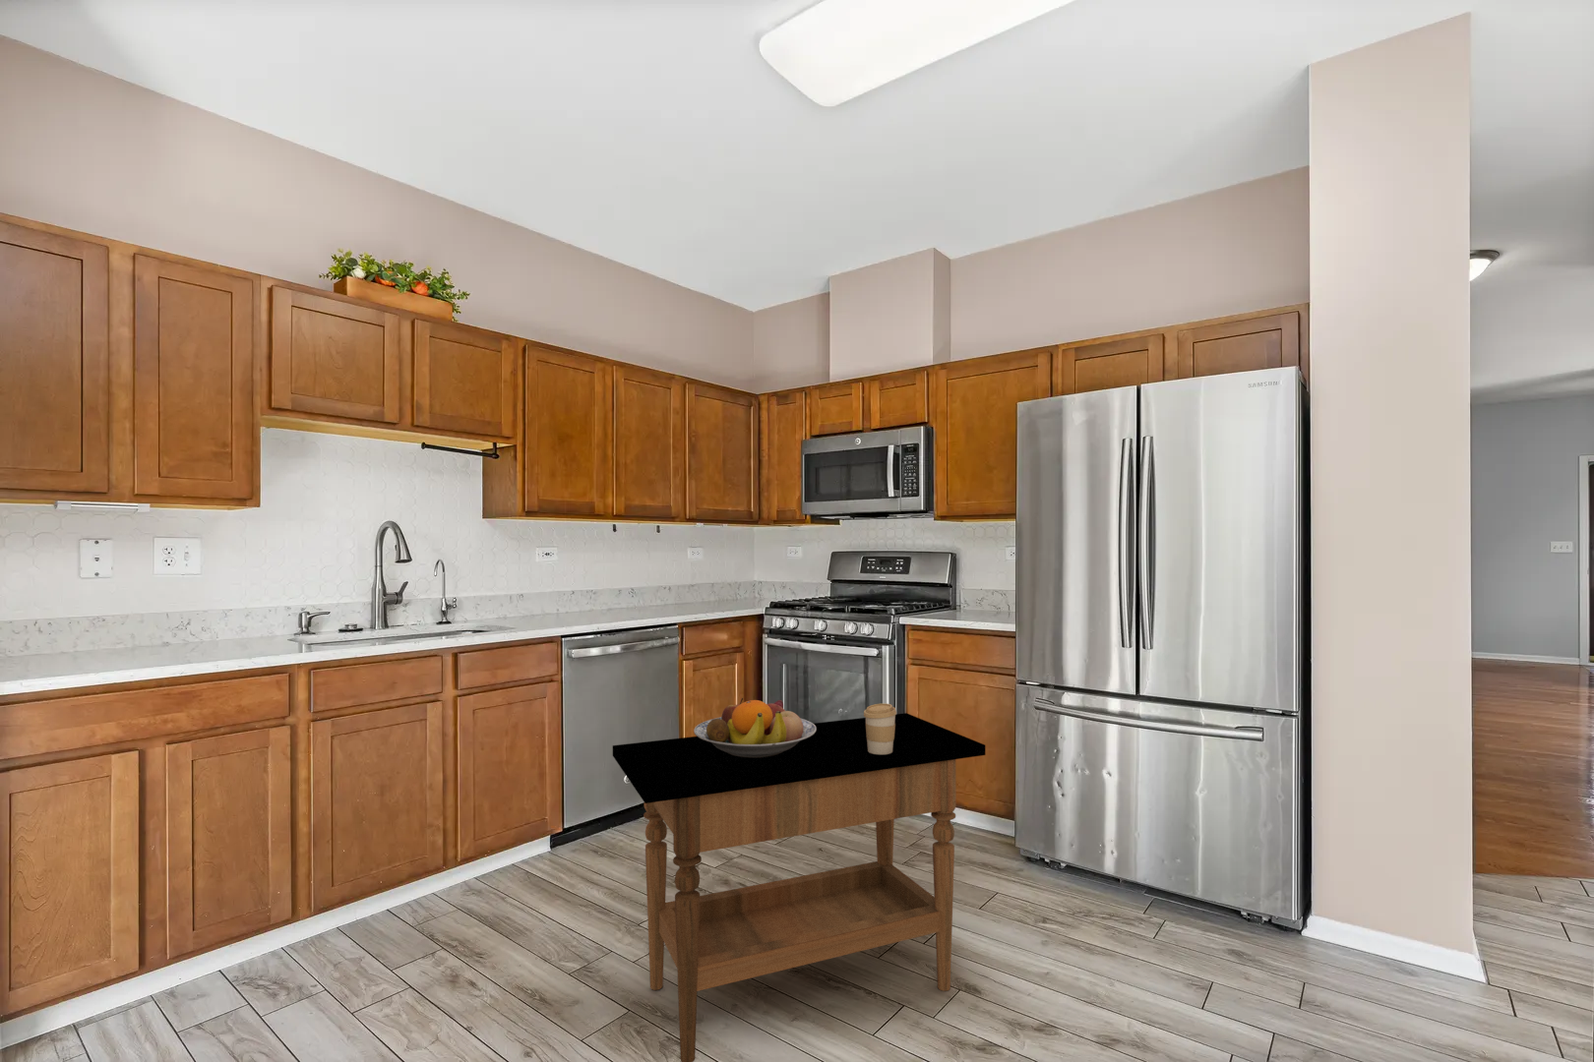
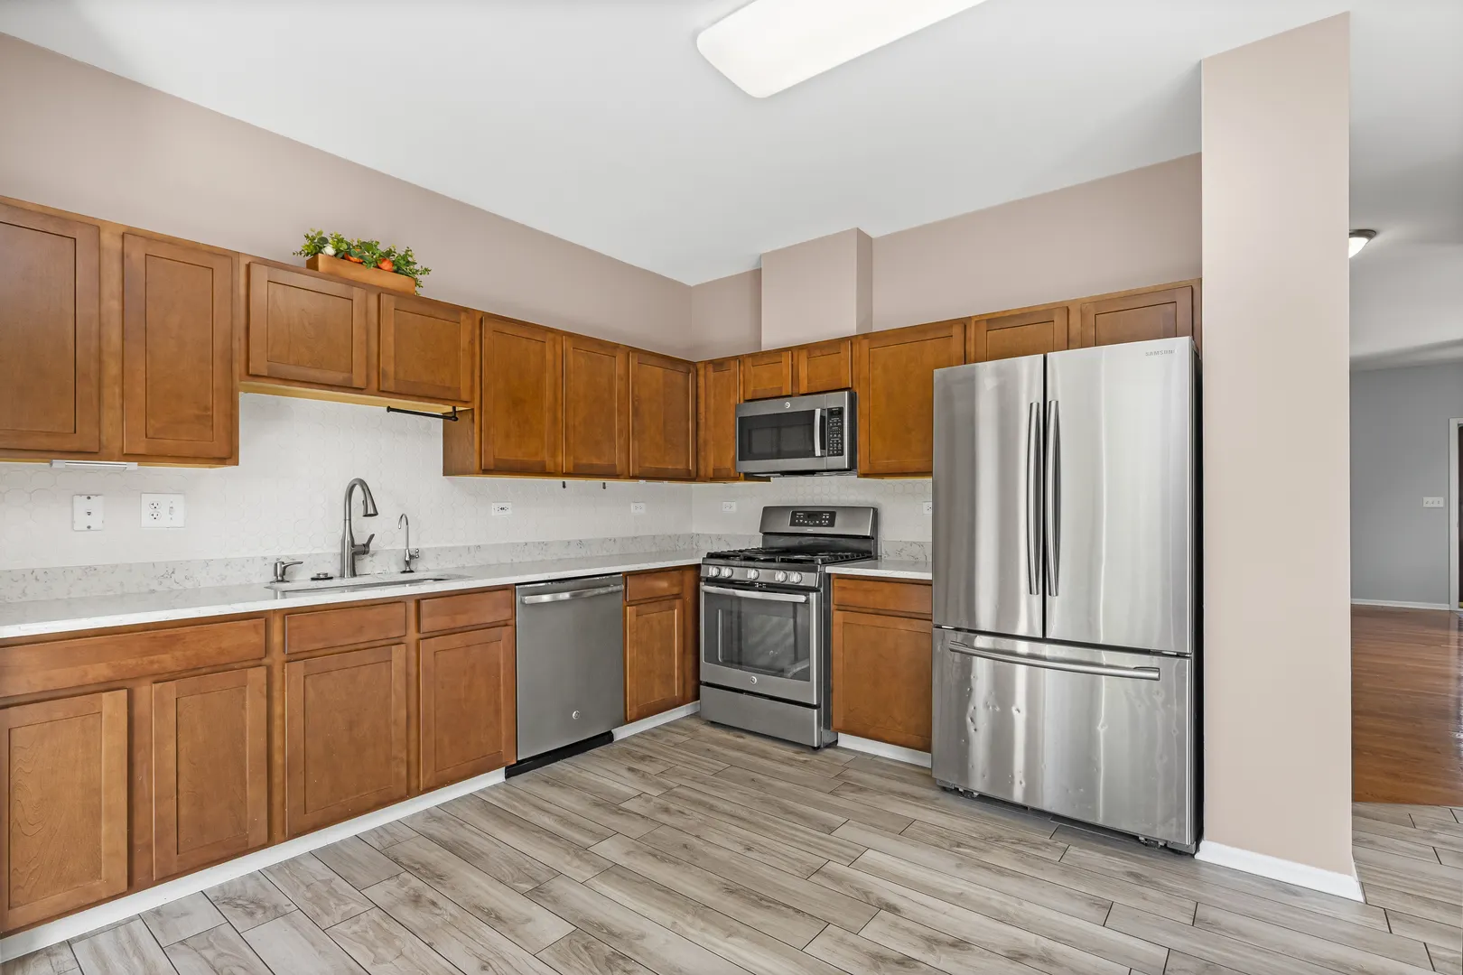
- fruit bowl (754, 722)
- side table (799, 876)
- coffee cup (880, 727)
